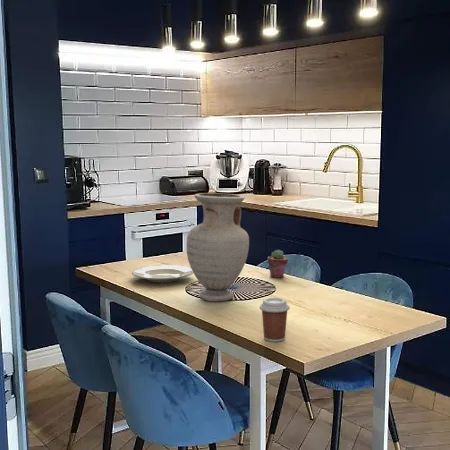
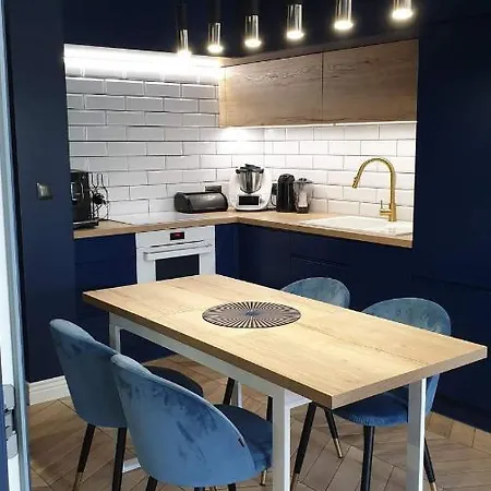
- plate (163, 275)
- vase (217, 246)
- potted succulent (277, 263)
- coffee cup (274, 319)
